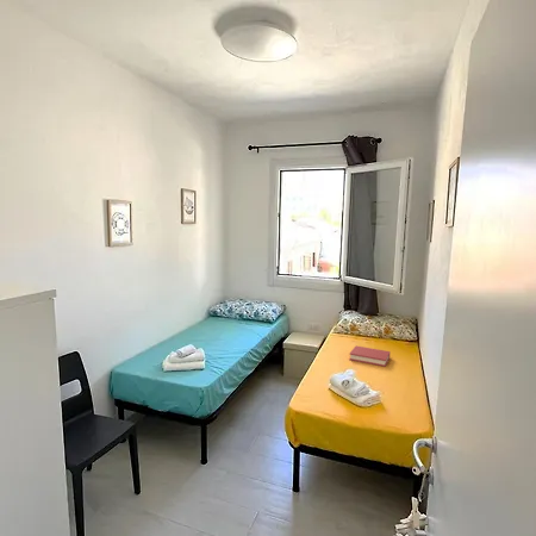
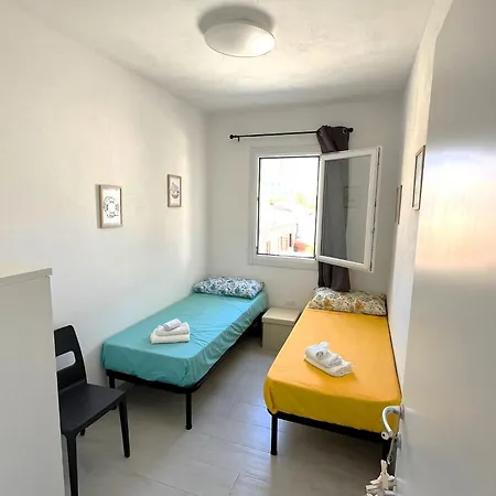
- hardback book (369, 355)
